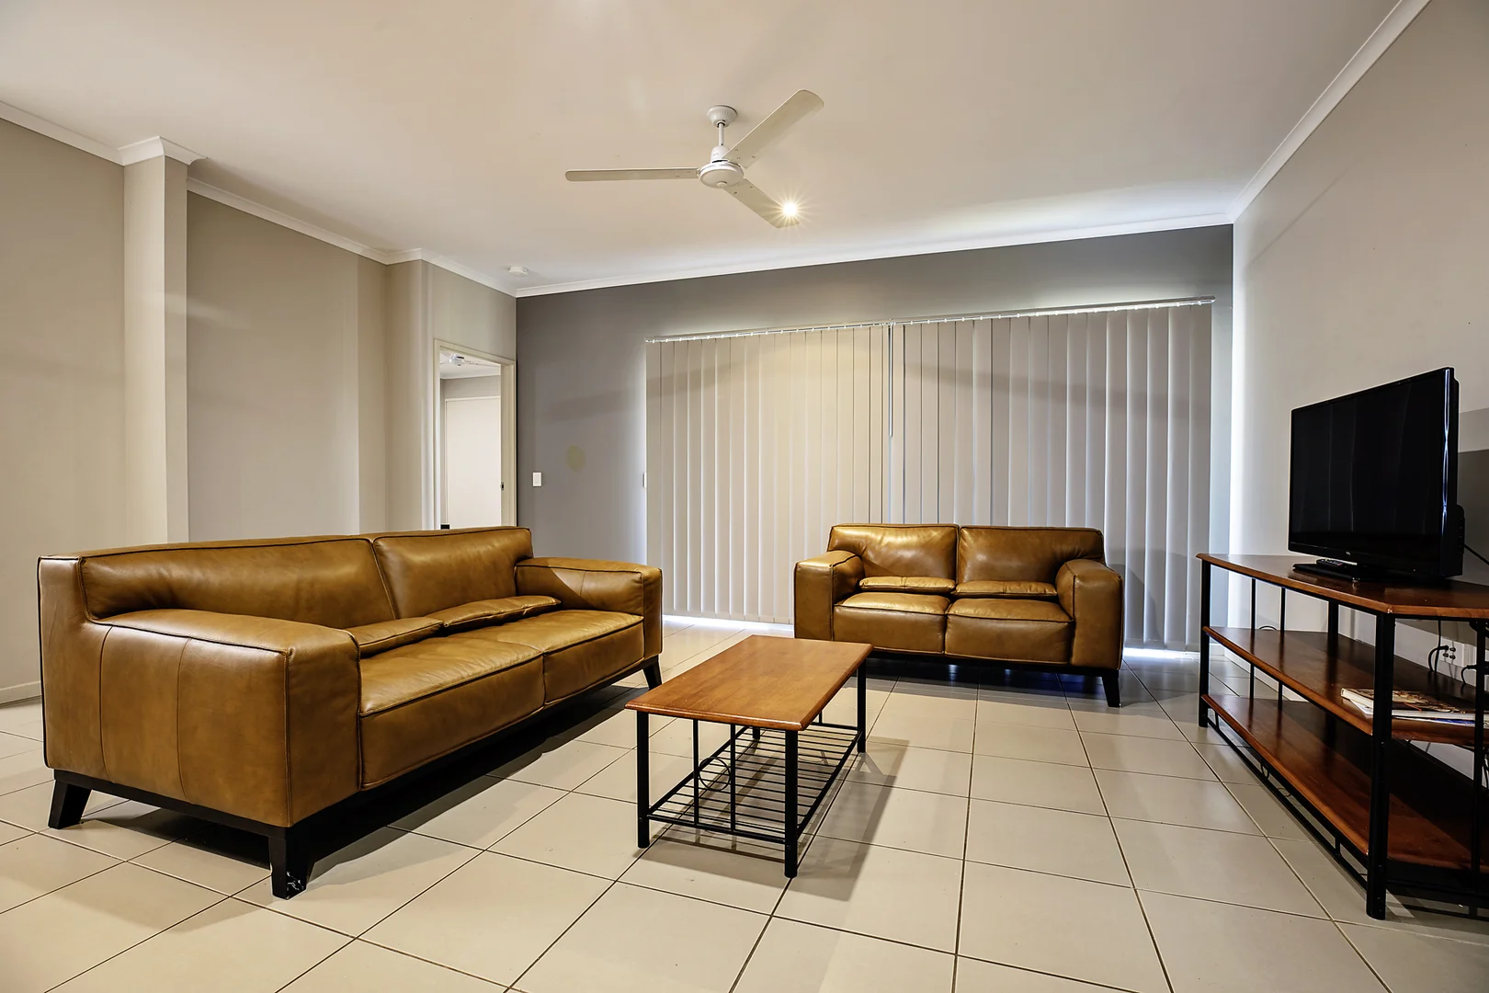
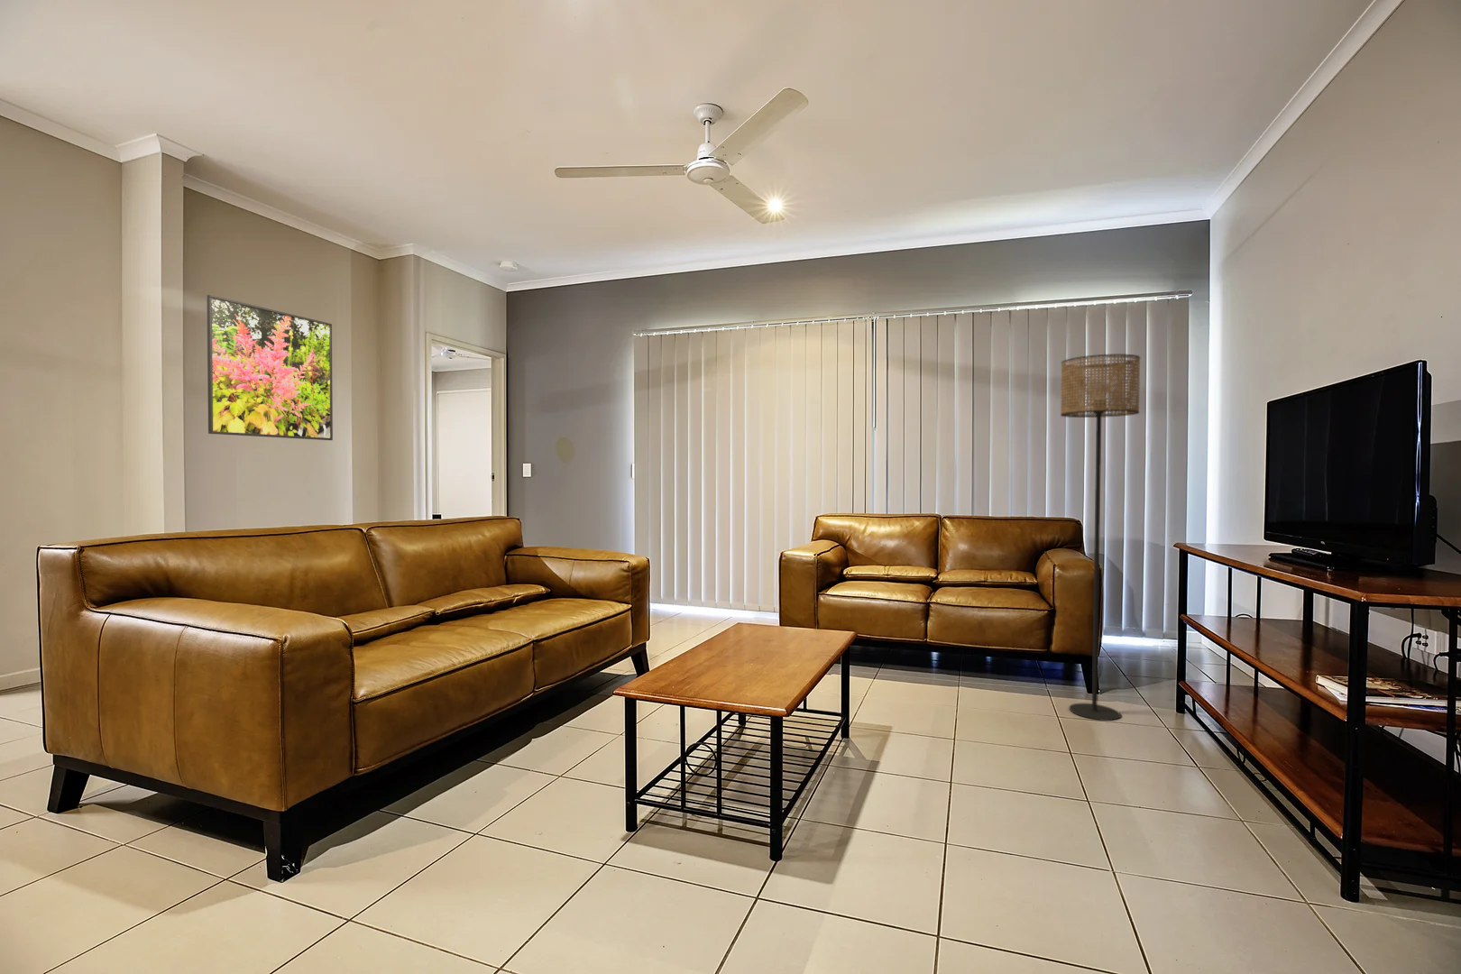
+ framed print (275, 373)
+ floor lamp (1097, 537)
